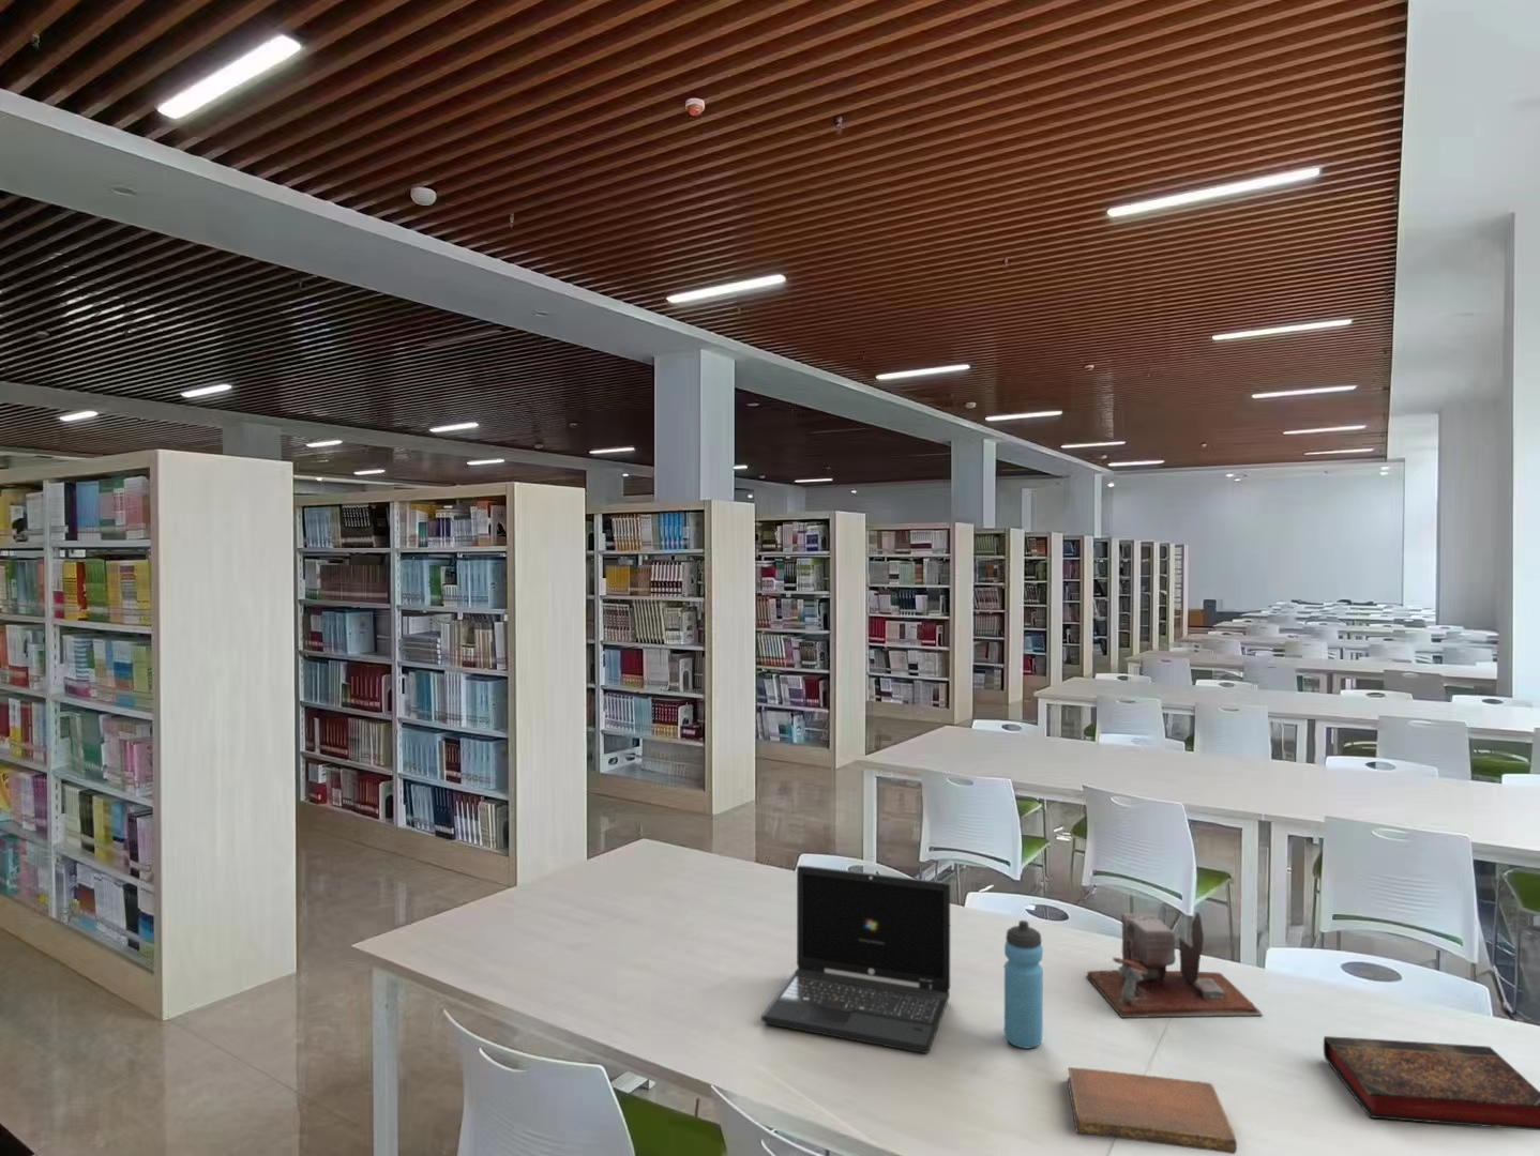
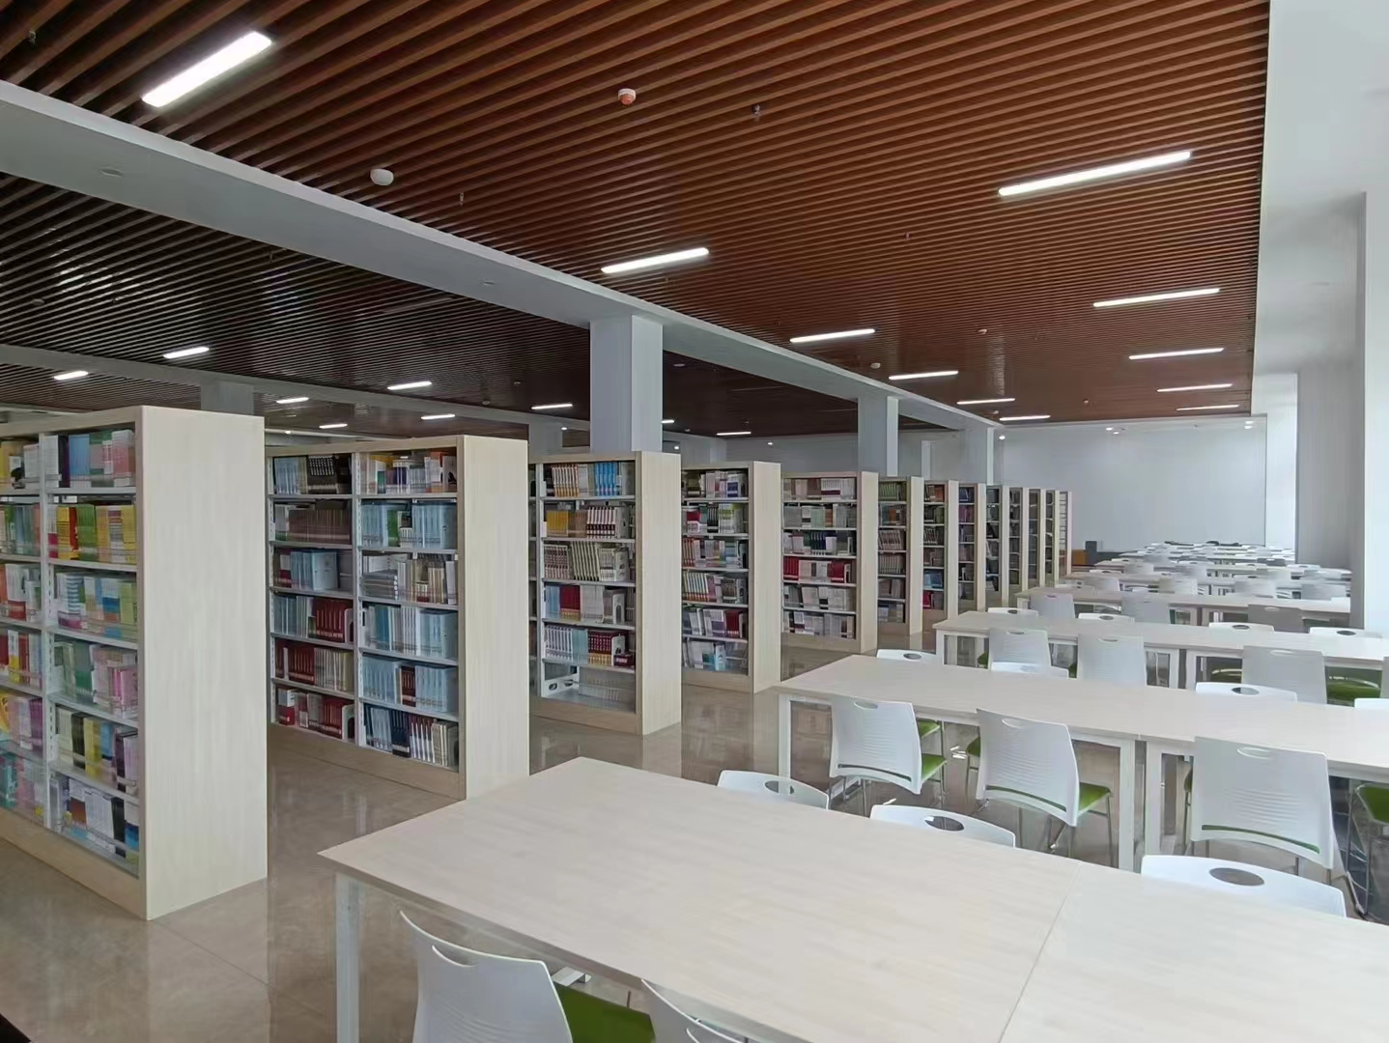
- book (1431, 1080)
- notebook (1146, 1106)
- desk organizer (1170, 951)
- water bottle (1023, 980)
- laptop (857, 952)
